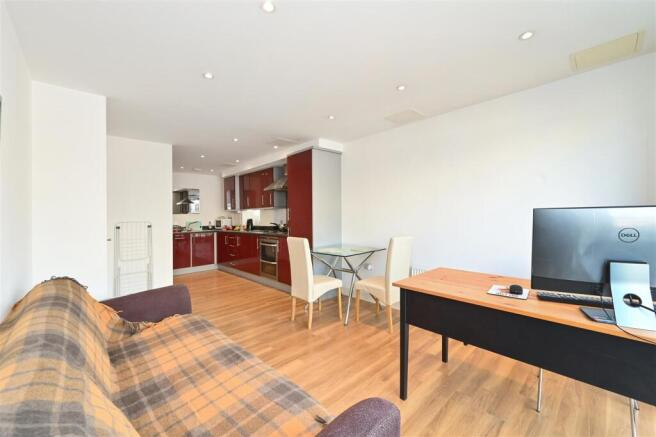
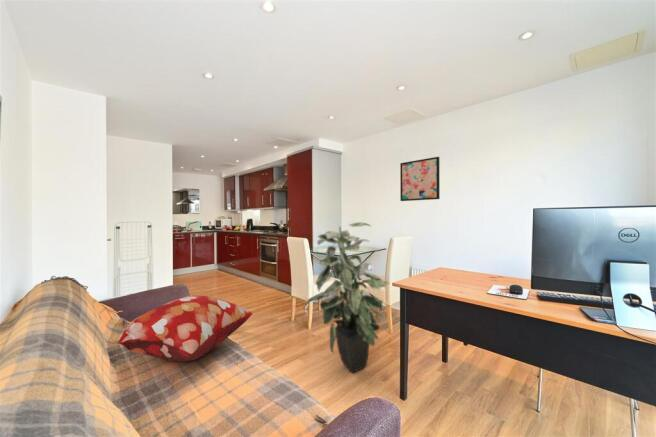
+ indoor plant (351, 297)
+ decorative pillow (192, 326)
+ wall art (418, 180)
